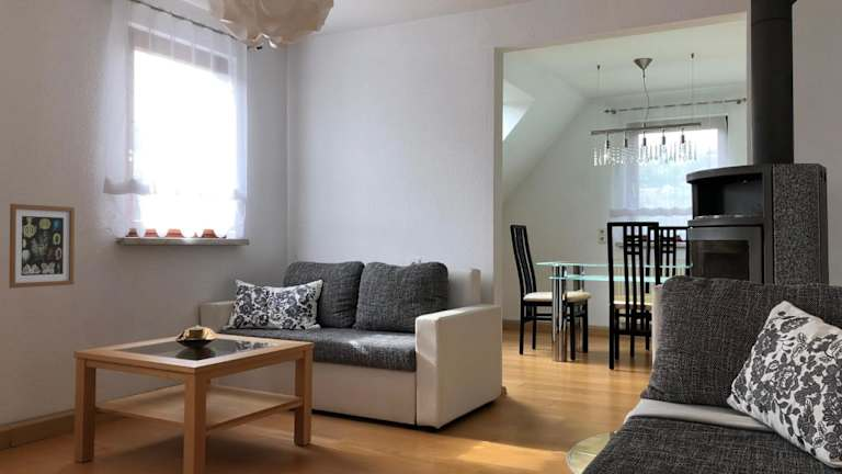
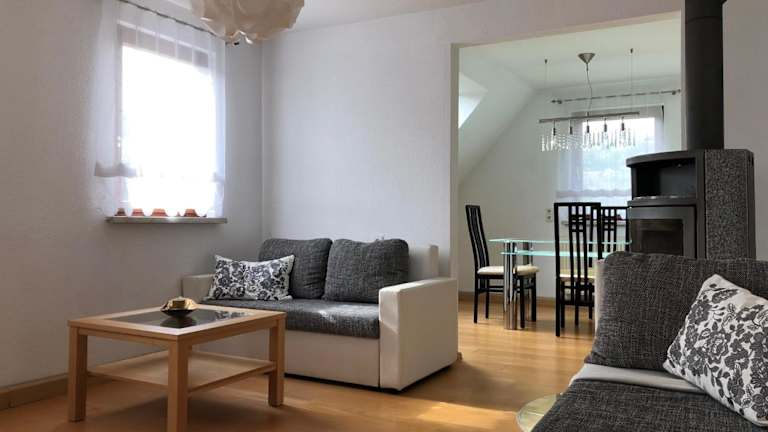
- wall art (43, 246)
